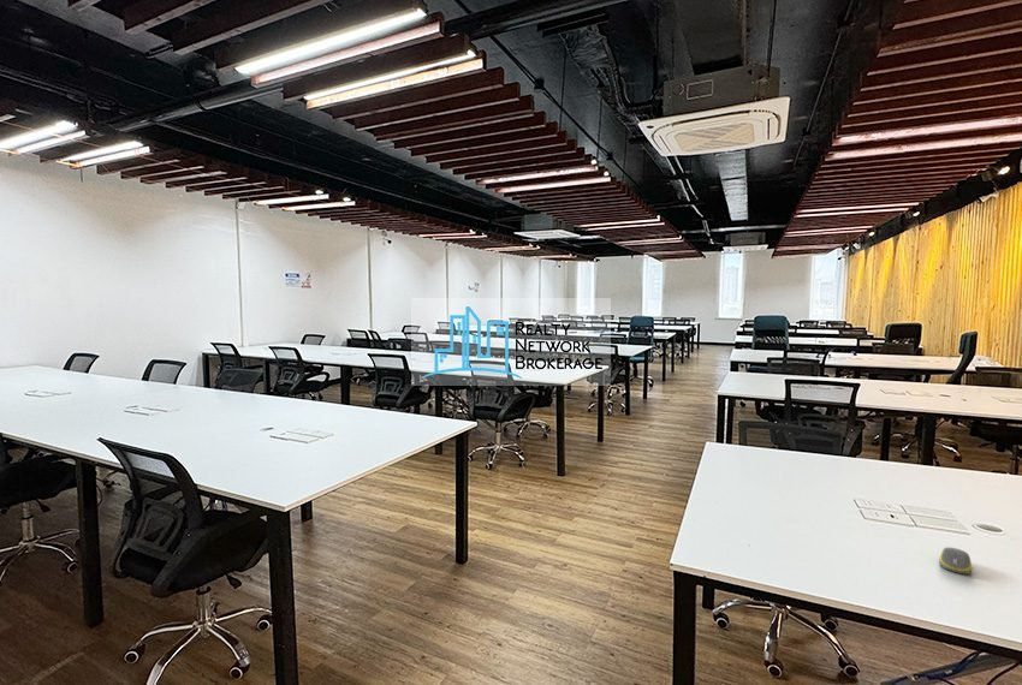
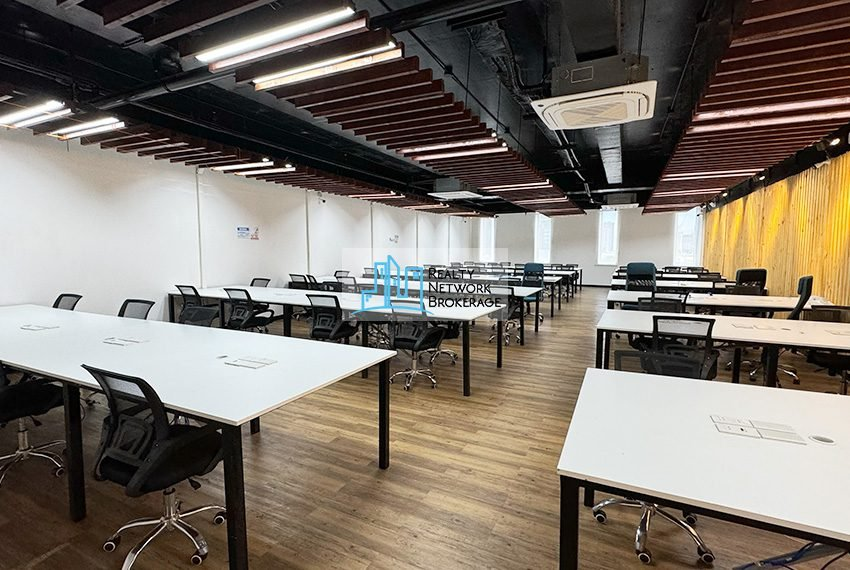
- computer mouse (955, 558)
